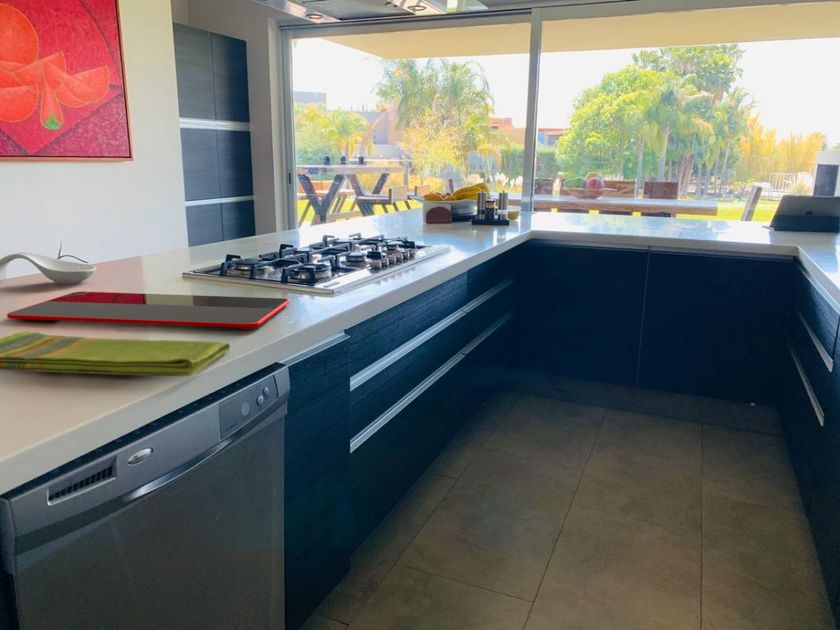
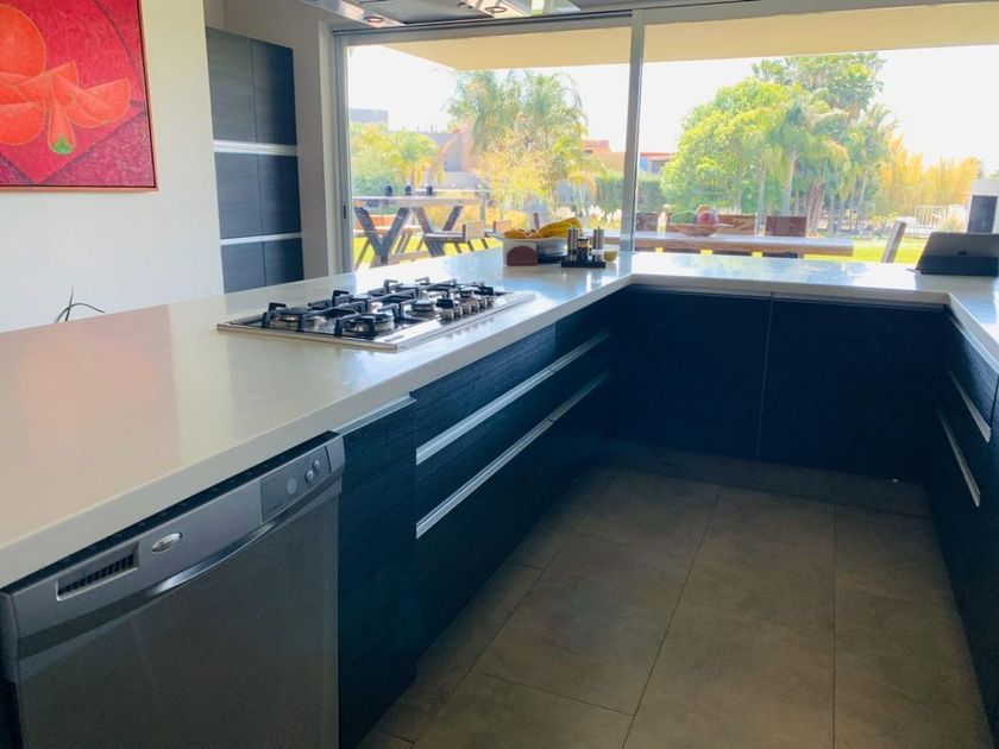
- spoon rest (44, 267)
- cutting board (157, 308)
- dish towel (102, 349)
